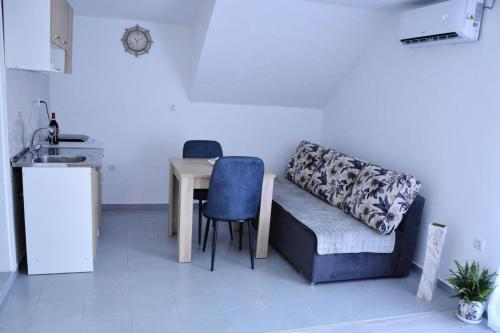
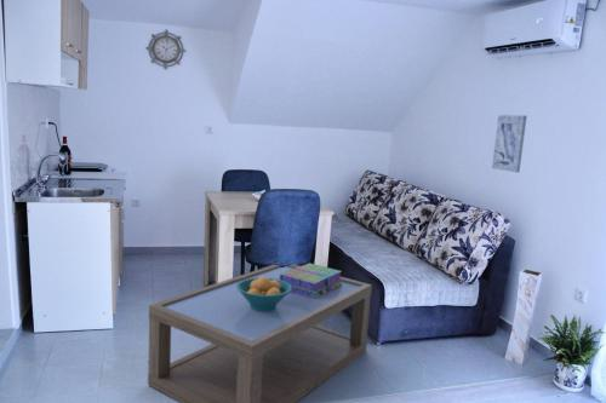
+ coffee table (269, 330)
+ stack of books (310, 277)
+ fruit bowl (263, 289)
+ wall art (508, 143)
